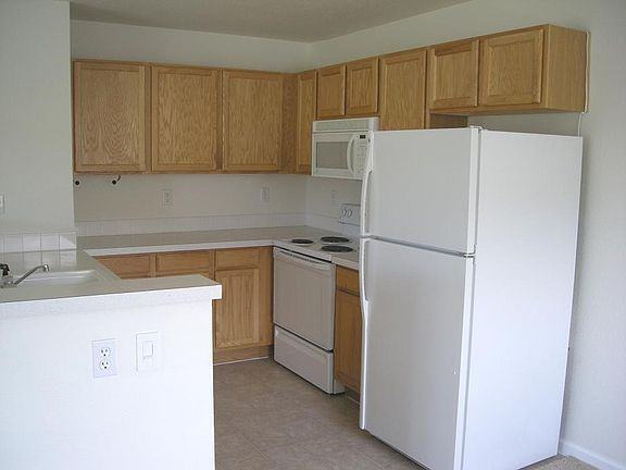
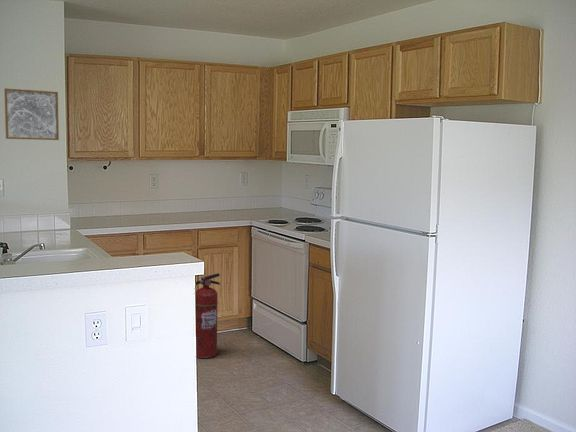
+ fire extinguisher (205, 315)
+ wall art (32, 114)
